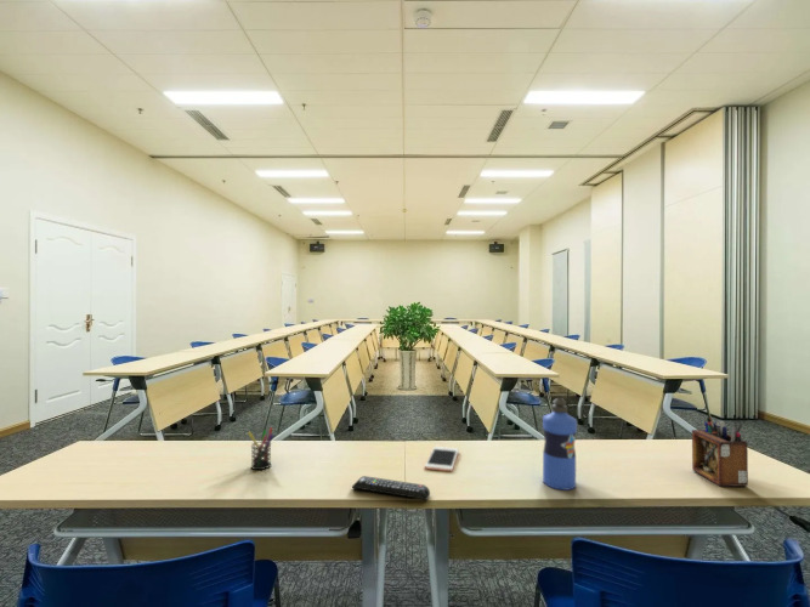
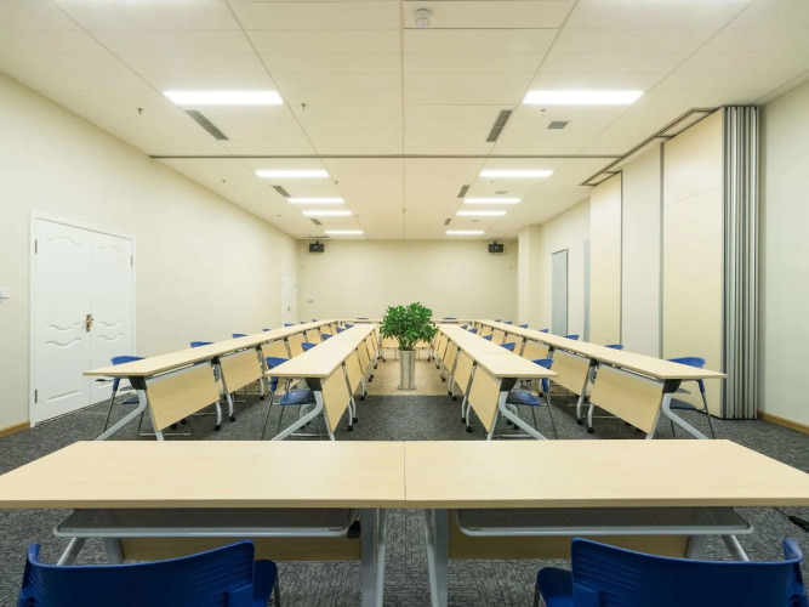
- pen holder (262, 446)
- cell phone (442, 458)
- desk organizer (718, 448)
- water bottle (559, 439)
- remote control (390, 487)
